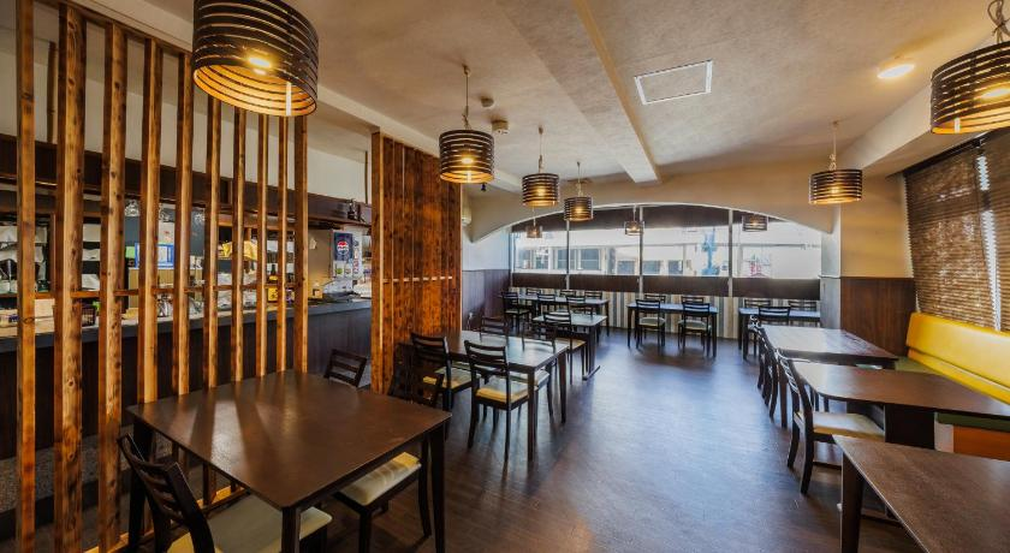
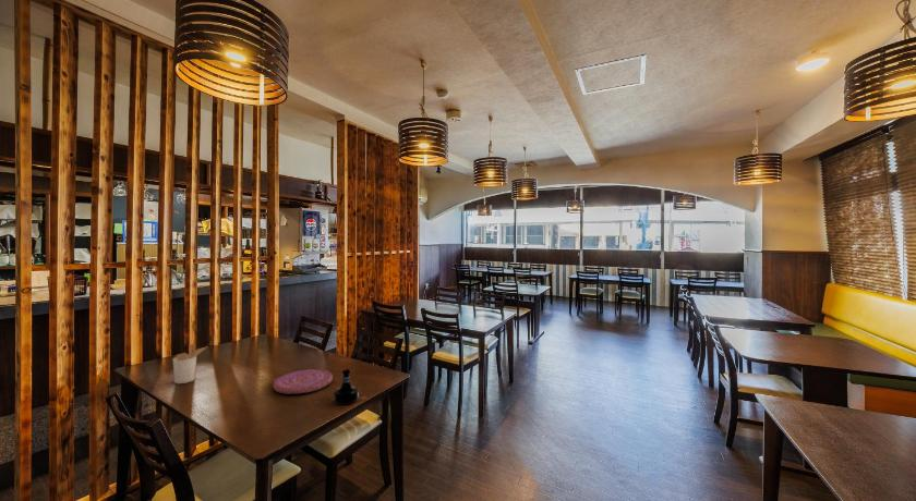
+ plate (303, 380)
+ utensil holder (190, 363)
+ tequila bottle (346, 384)
